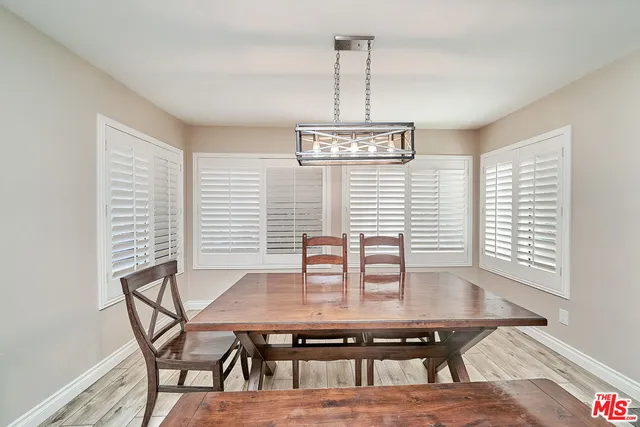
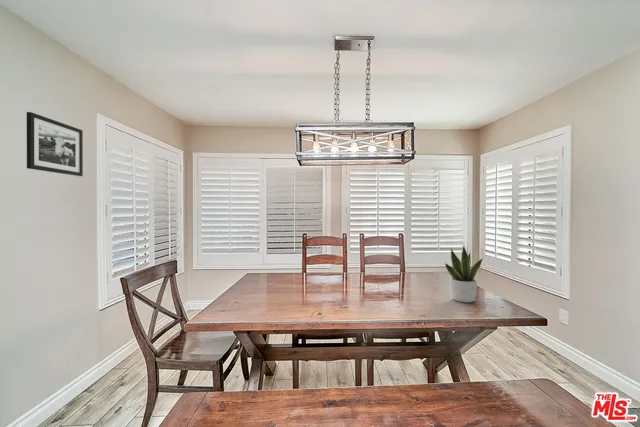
+ potted plant (464, 271)
+ picture frame (57, 147)
